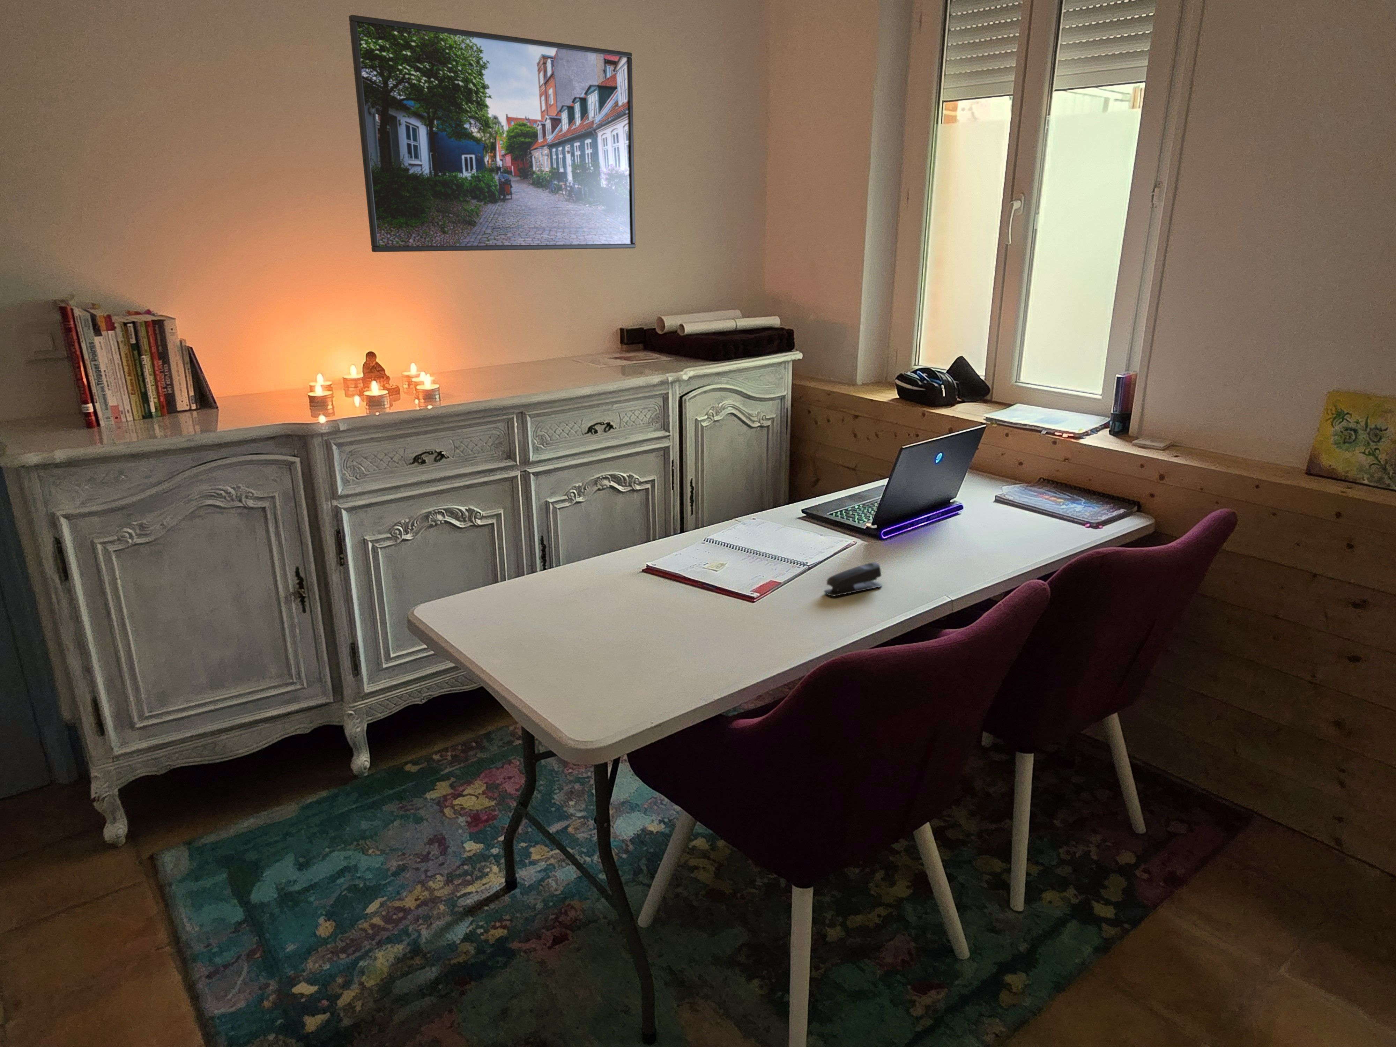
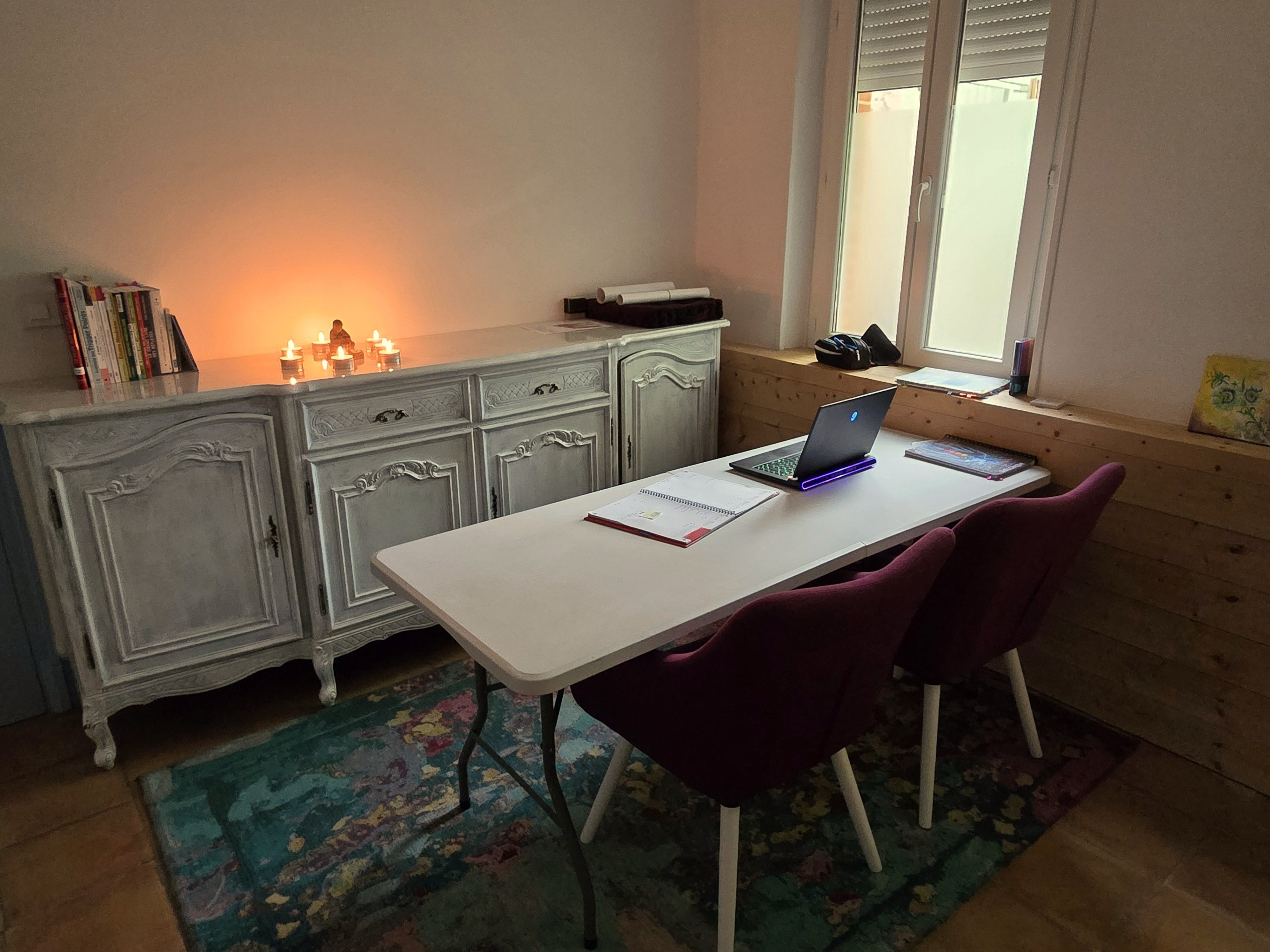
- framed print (510, 146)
- stapler (854, 578)
